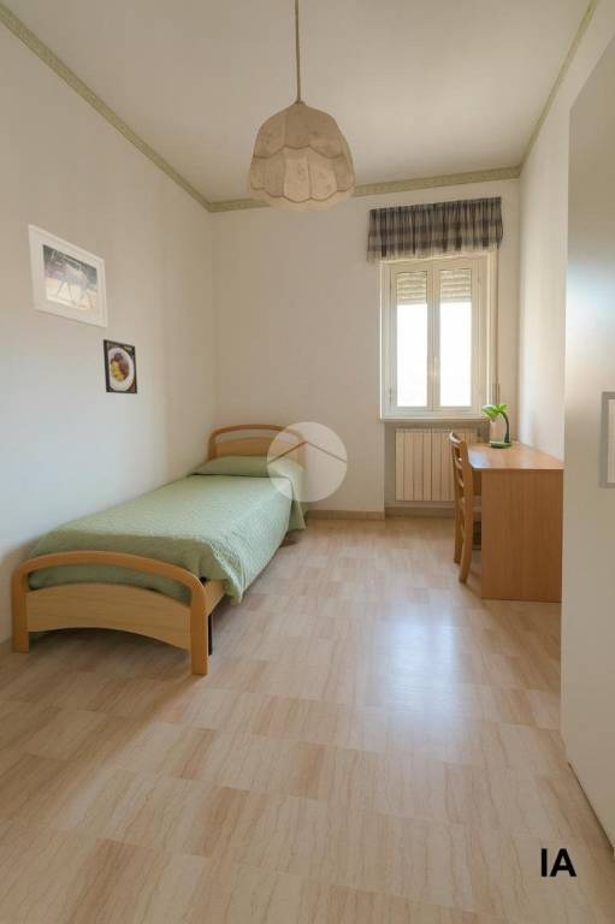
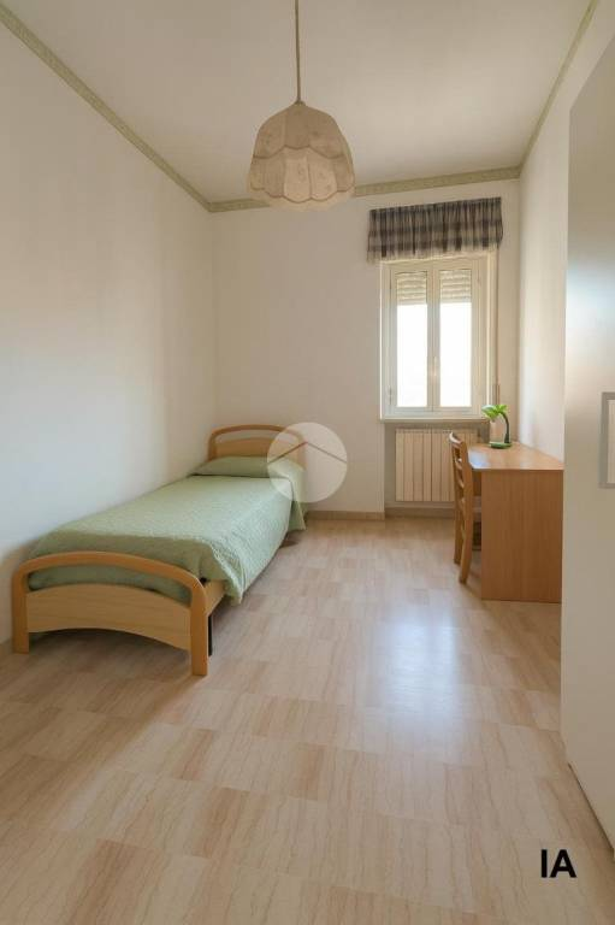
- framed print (120, 368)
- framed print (72, 282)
